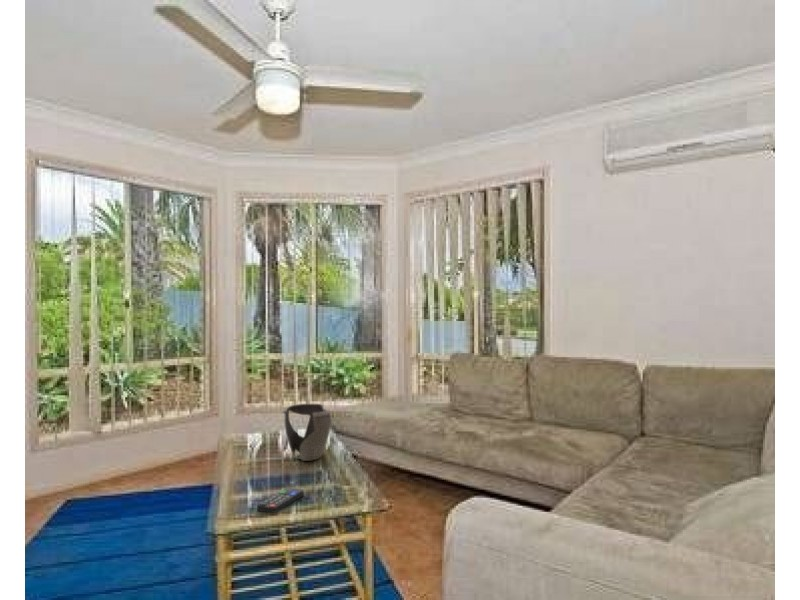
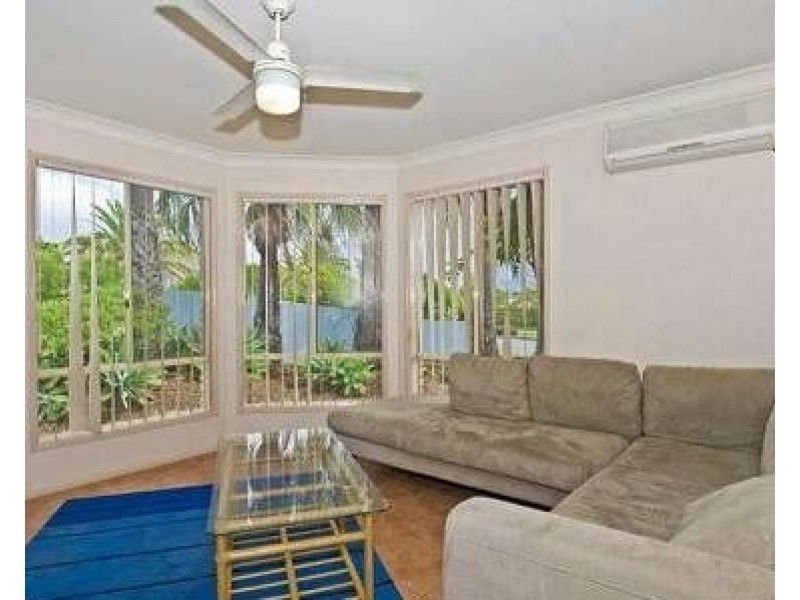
- remote control (281, 499)
- decorative bowl (309, 431)
